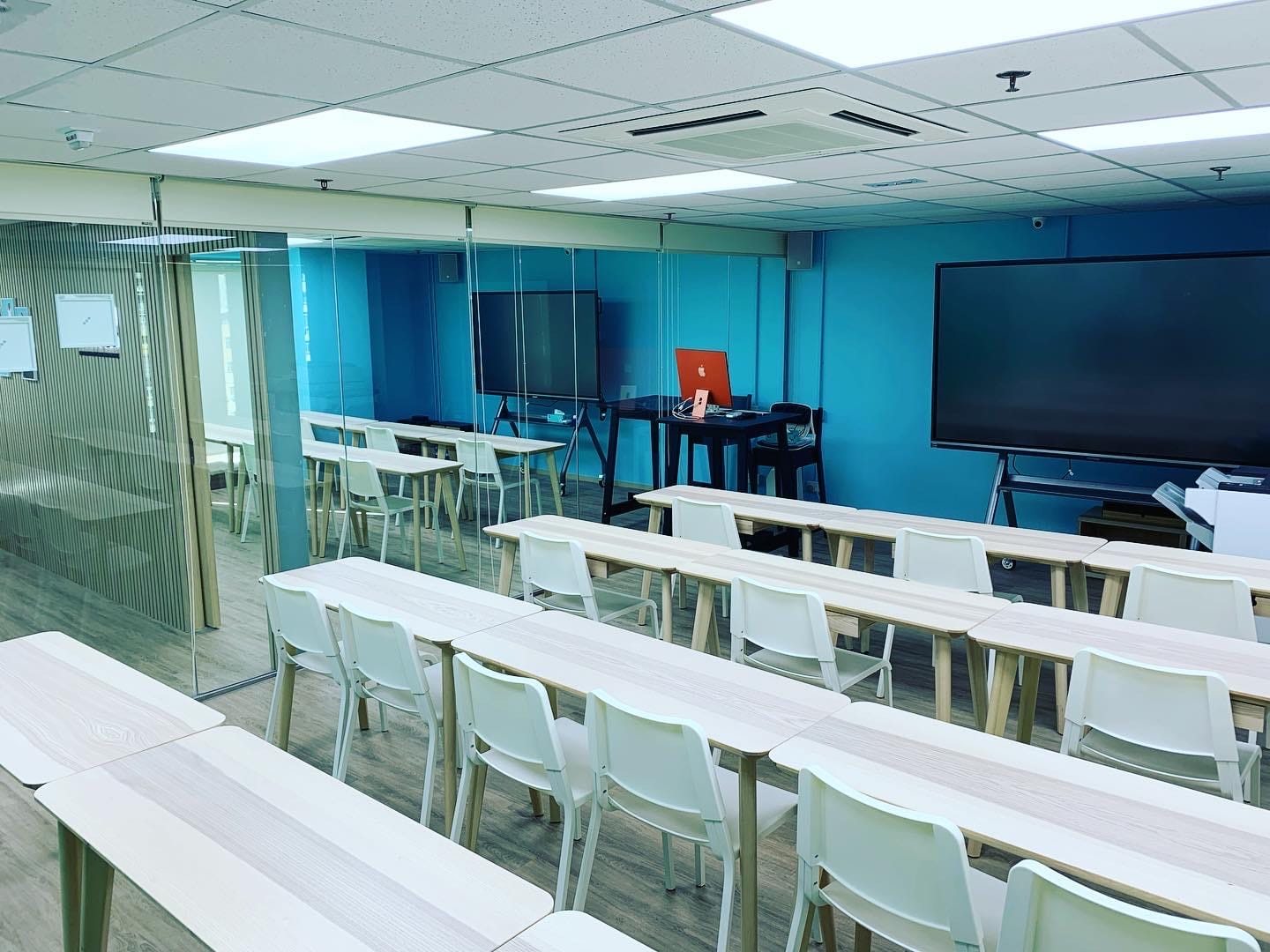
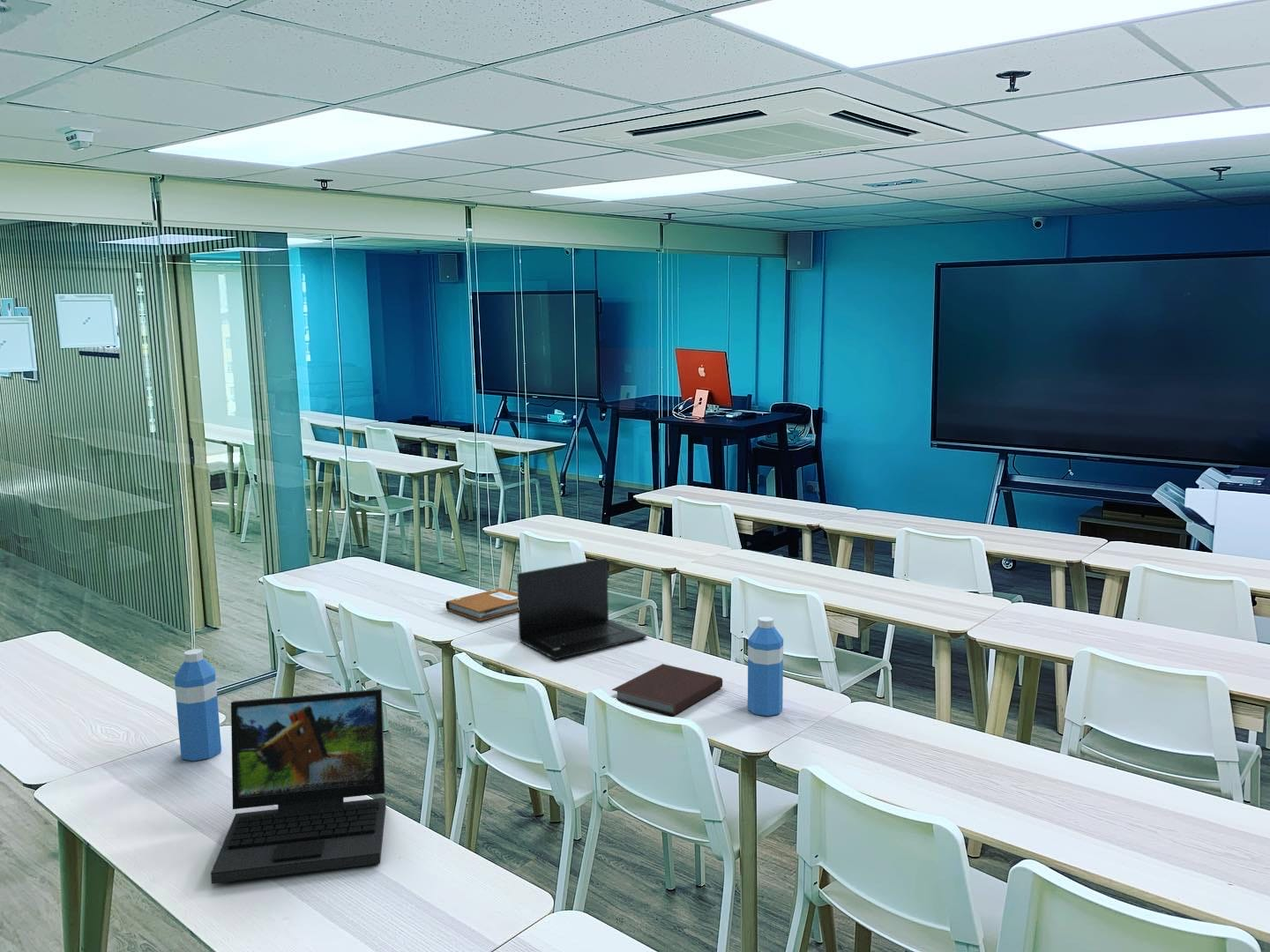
+ notebook (668, 688)
+ laptop (582, 606)
+ laptop (303, 776)
+ notebook (490, 603)
+ water bottle (197, 702)
+ water bottle (765, 664)
